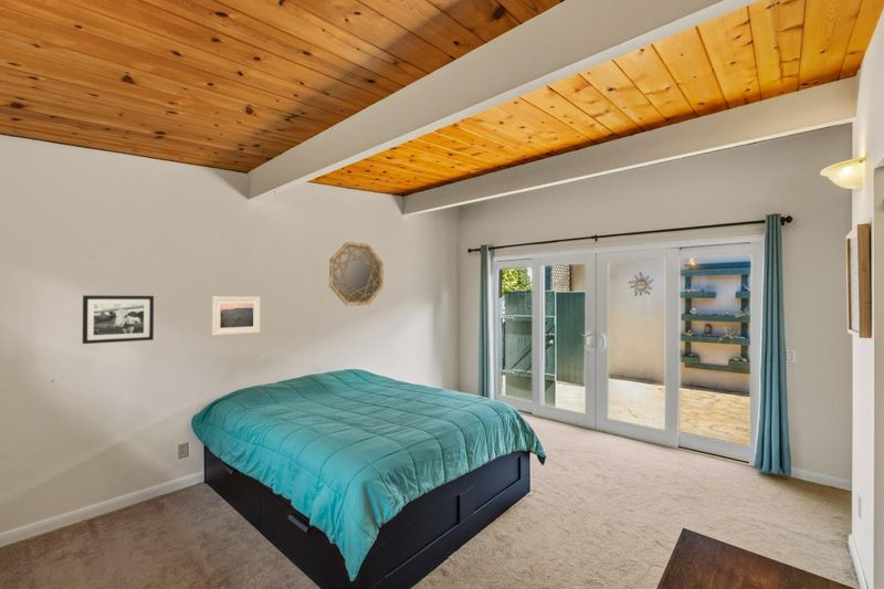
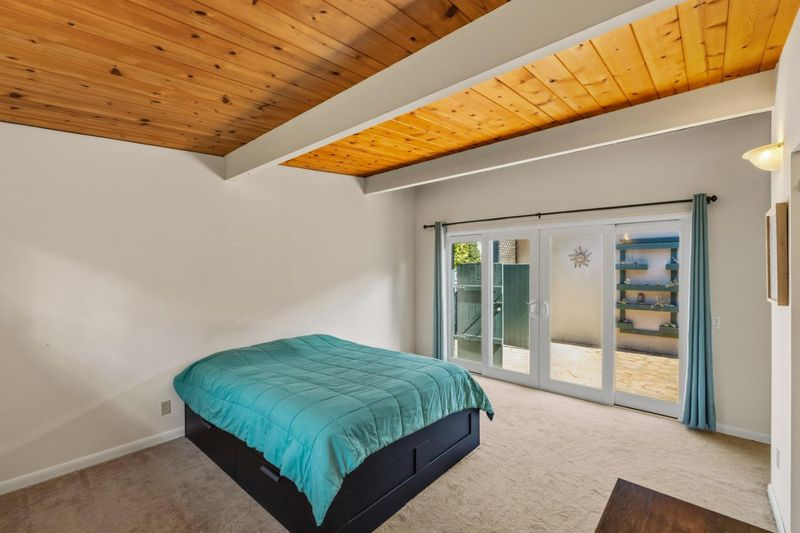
- home mirror (357, 274)
- picture frame (119, 318)
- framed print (236, 315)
